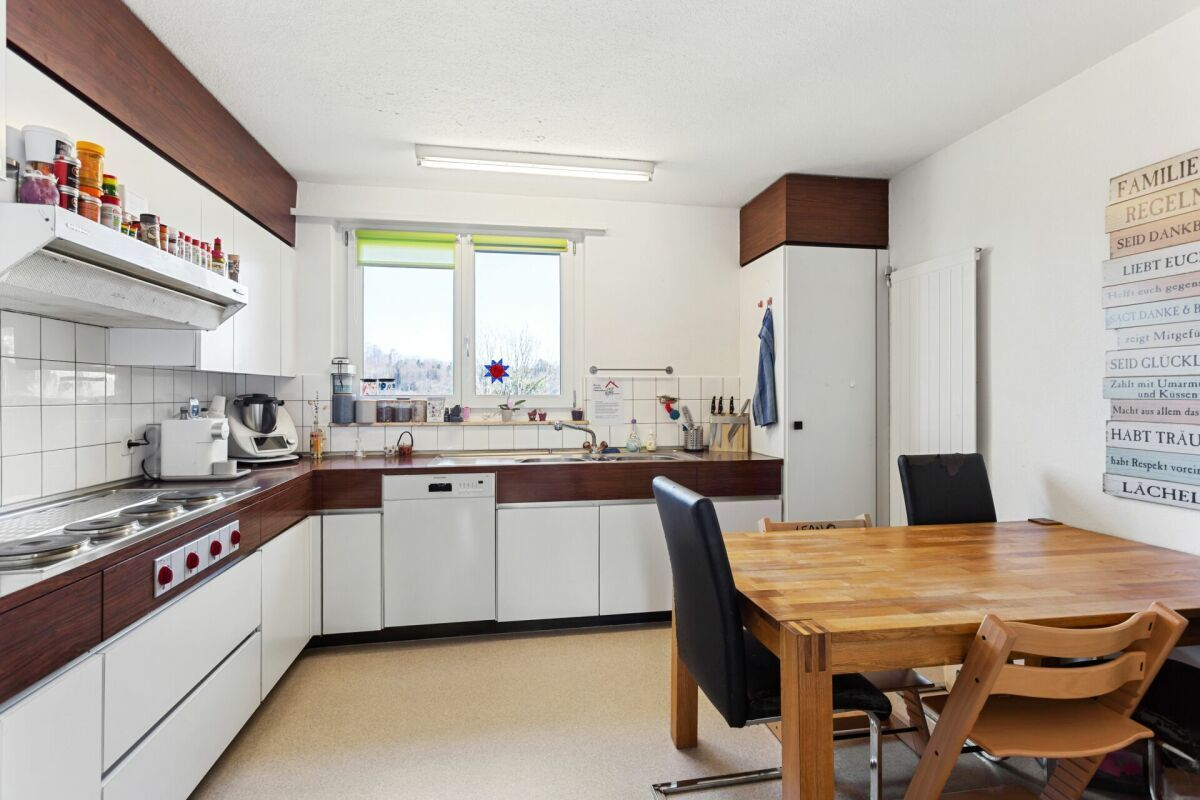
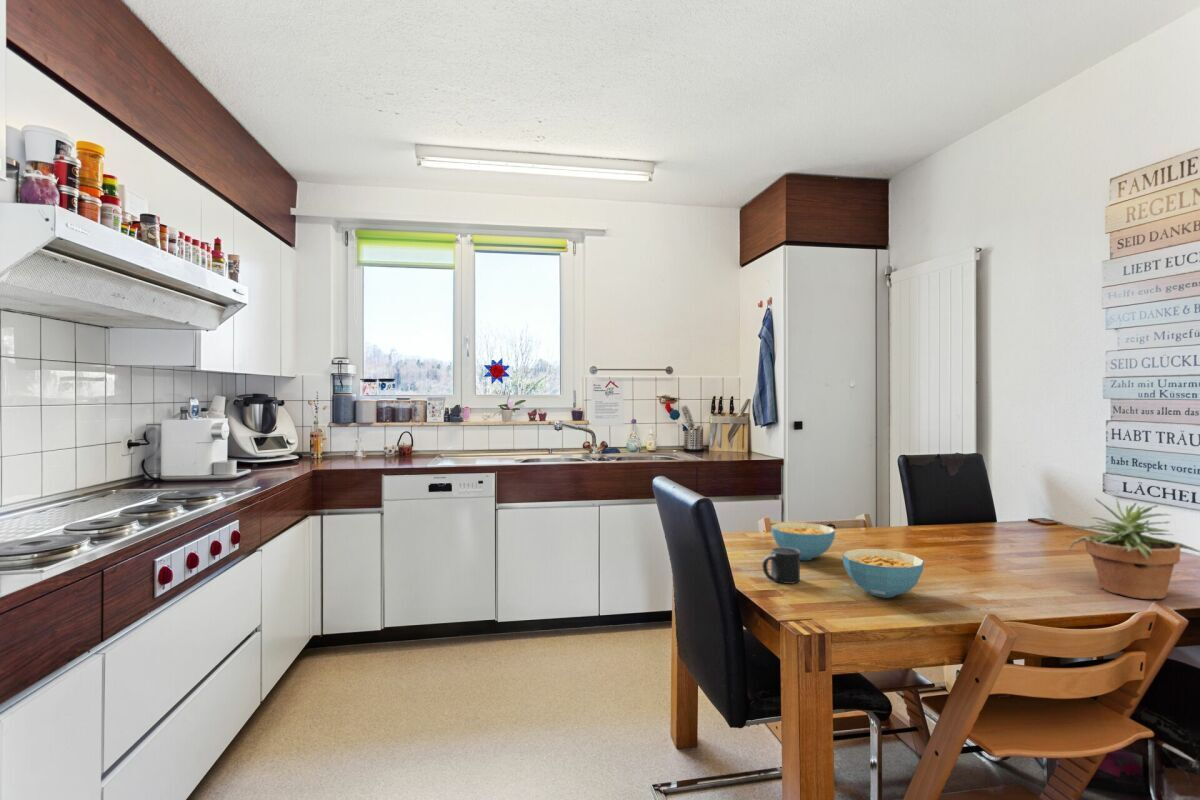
+ cereal bowl (882, 575)
+ potted plant (1130, 544)
+ mug (779, 565)
+ cereal bowl (802, 543)
